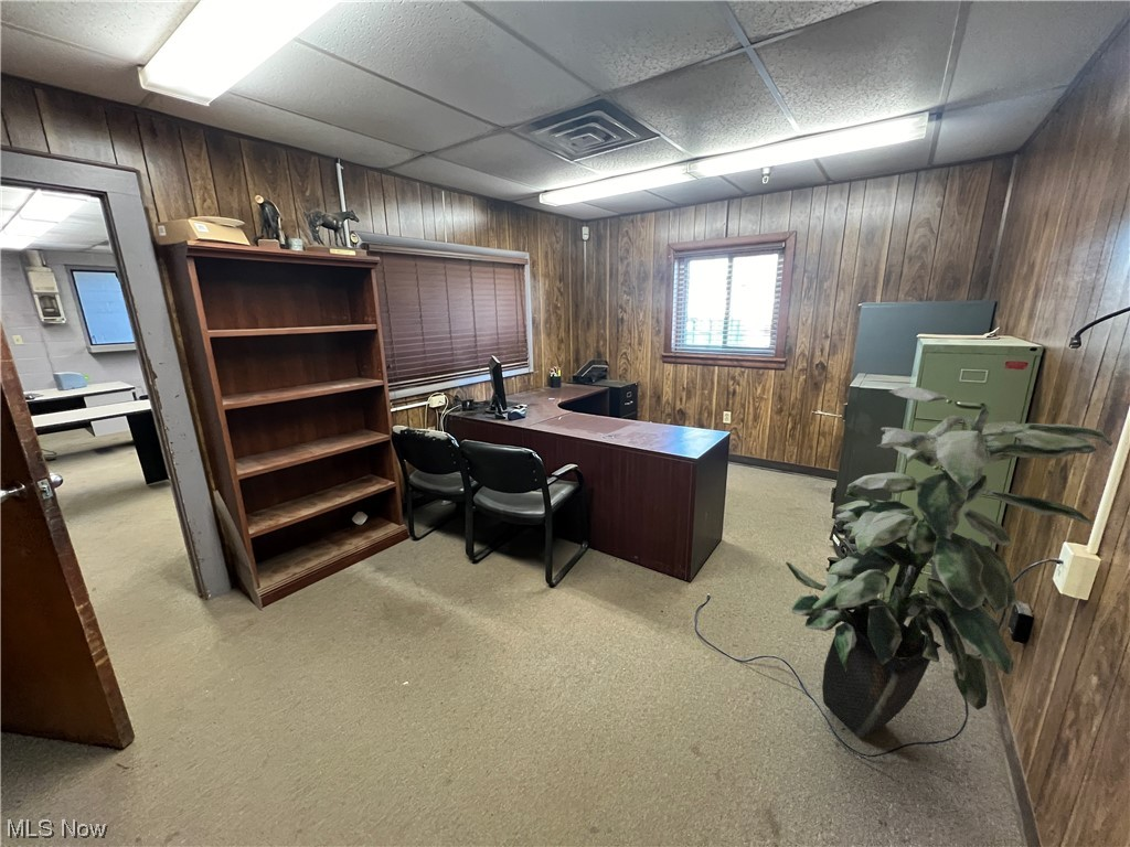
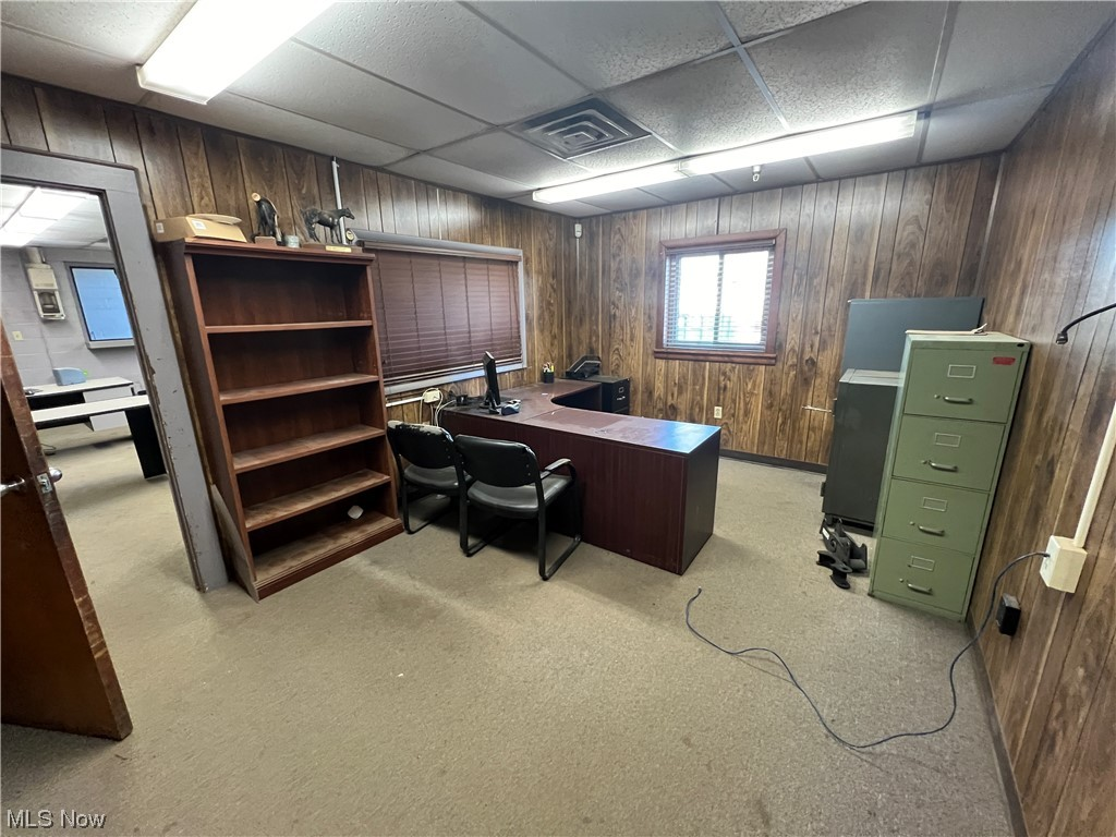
- indoor plant (907, 575)
